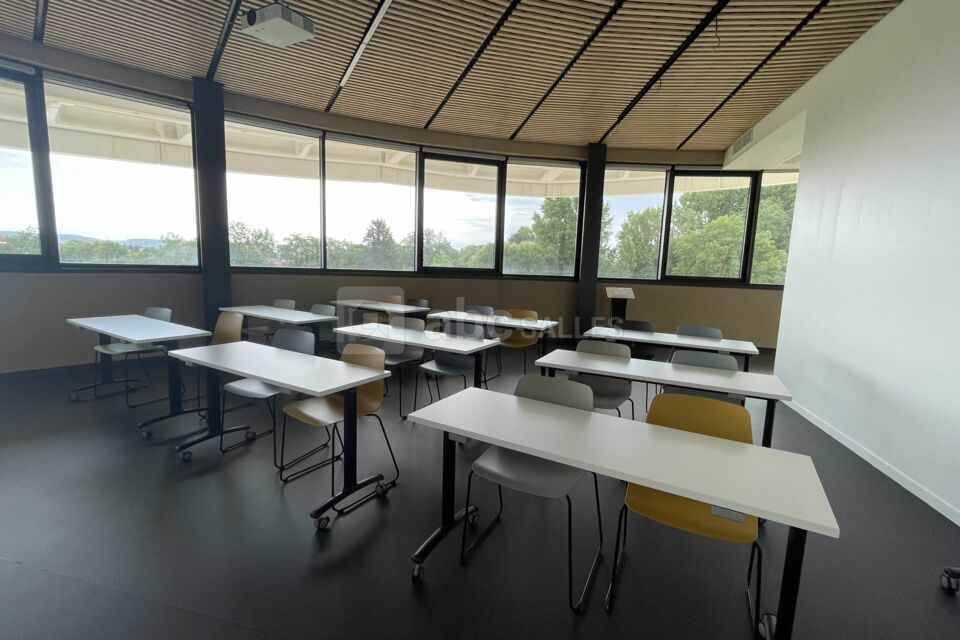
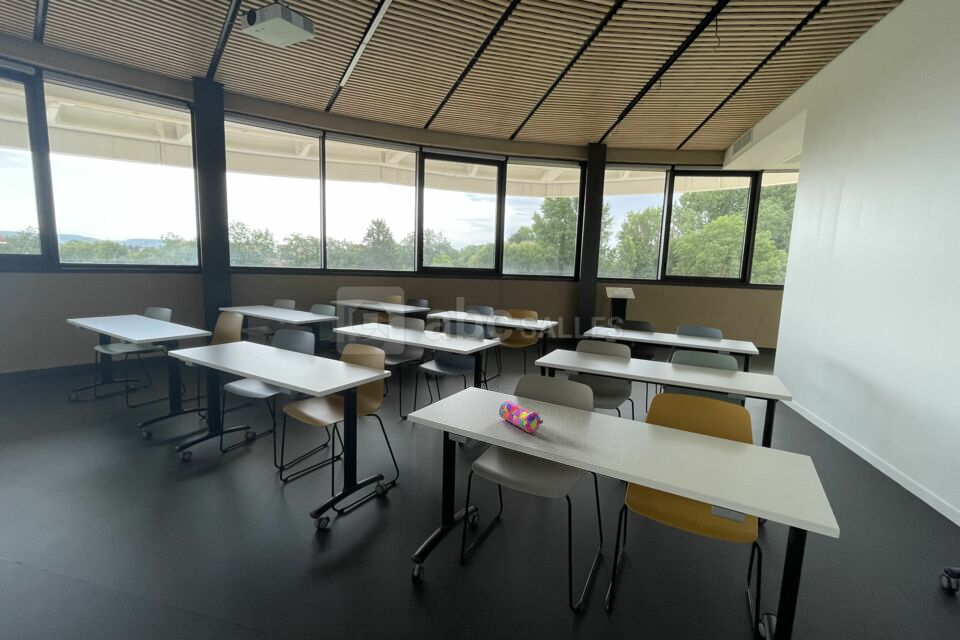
+ pencil case (520, 415)
